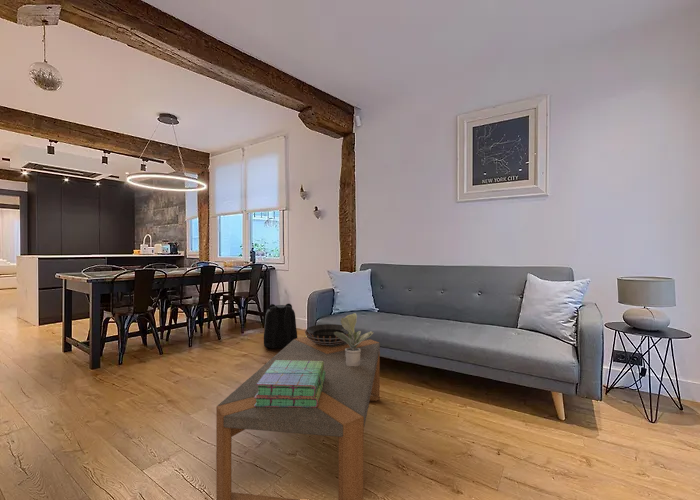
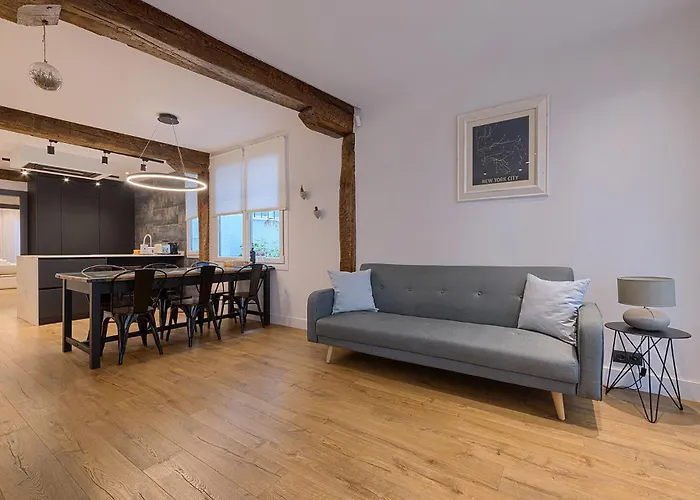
- backpack (280, 325)
- decorative bowl (329, 335)
- coffee table (318, 402)
- stack of books (293, 380)
- potted plant (353, 337)
